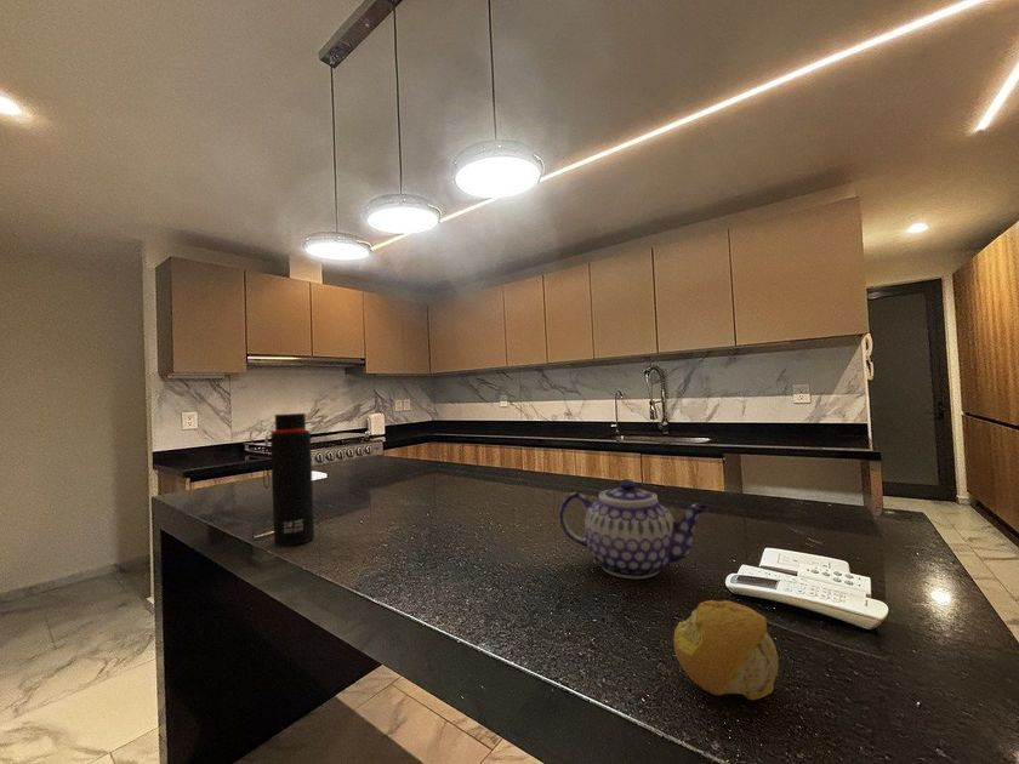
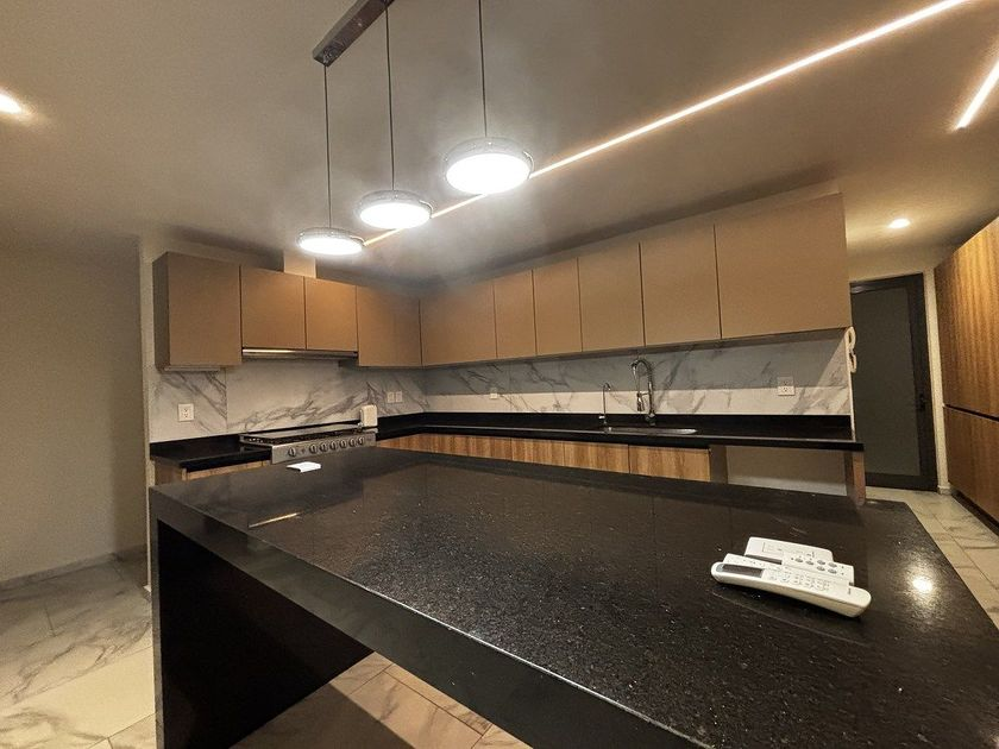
- teapot (628, 523)
- fruit (722, 643)
- water bottle (288, 477)
